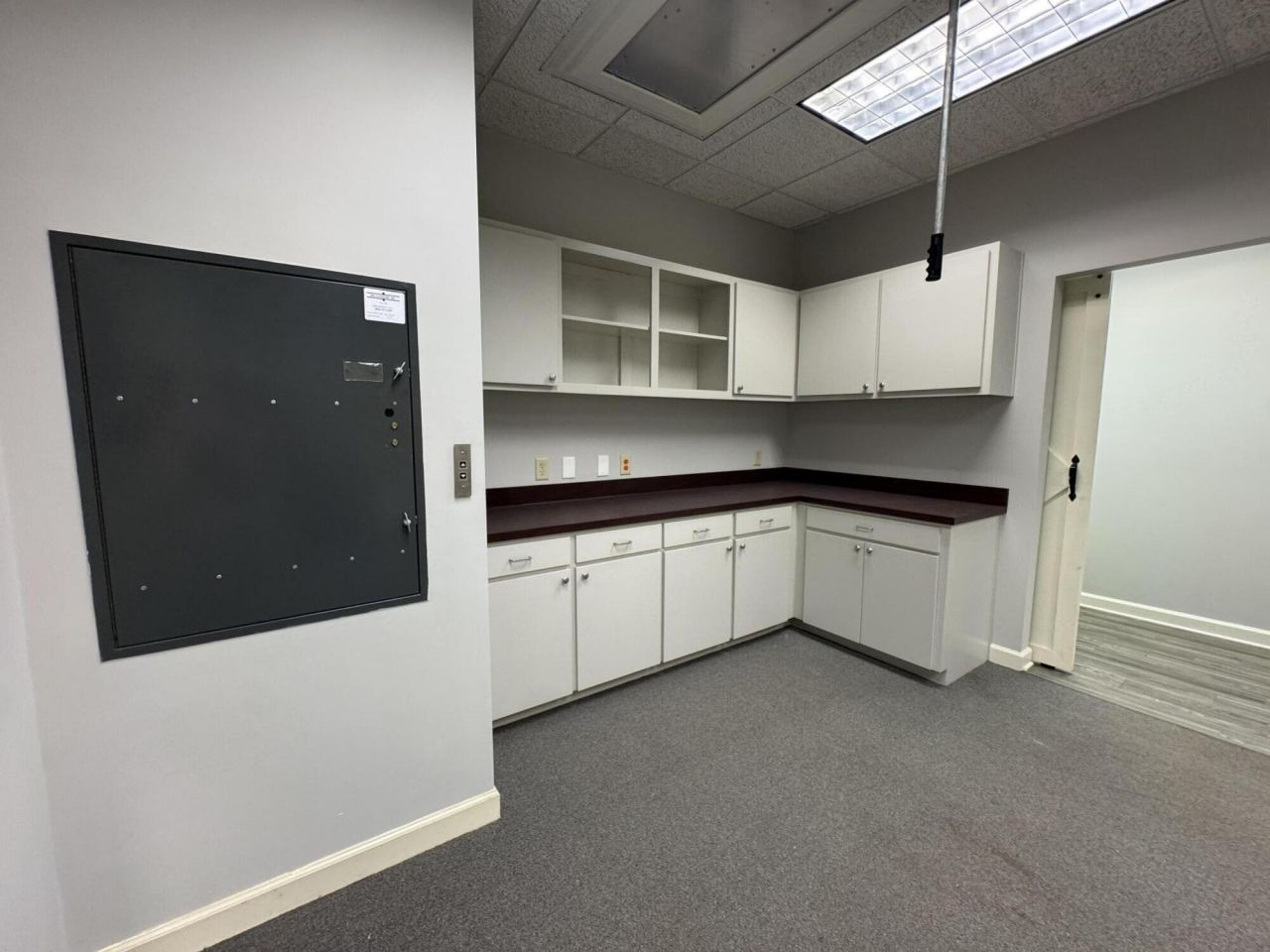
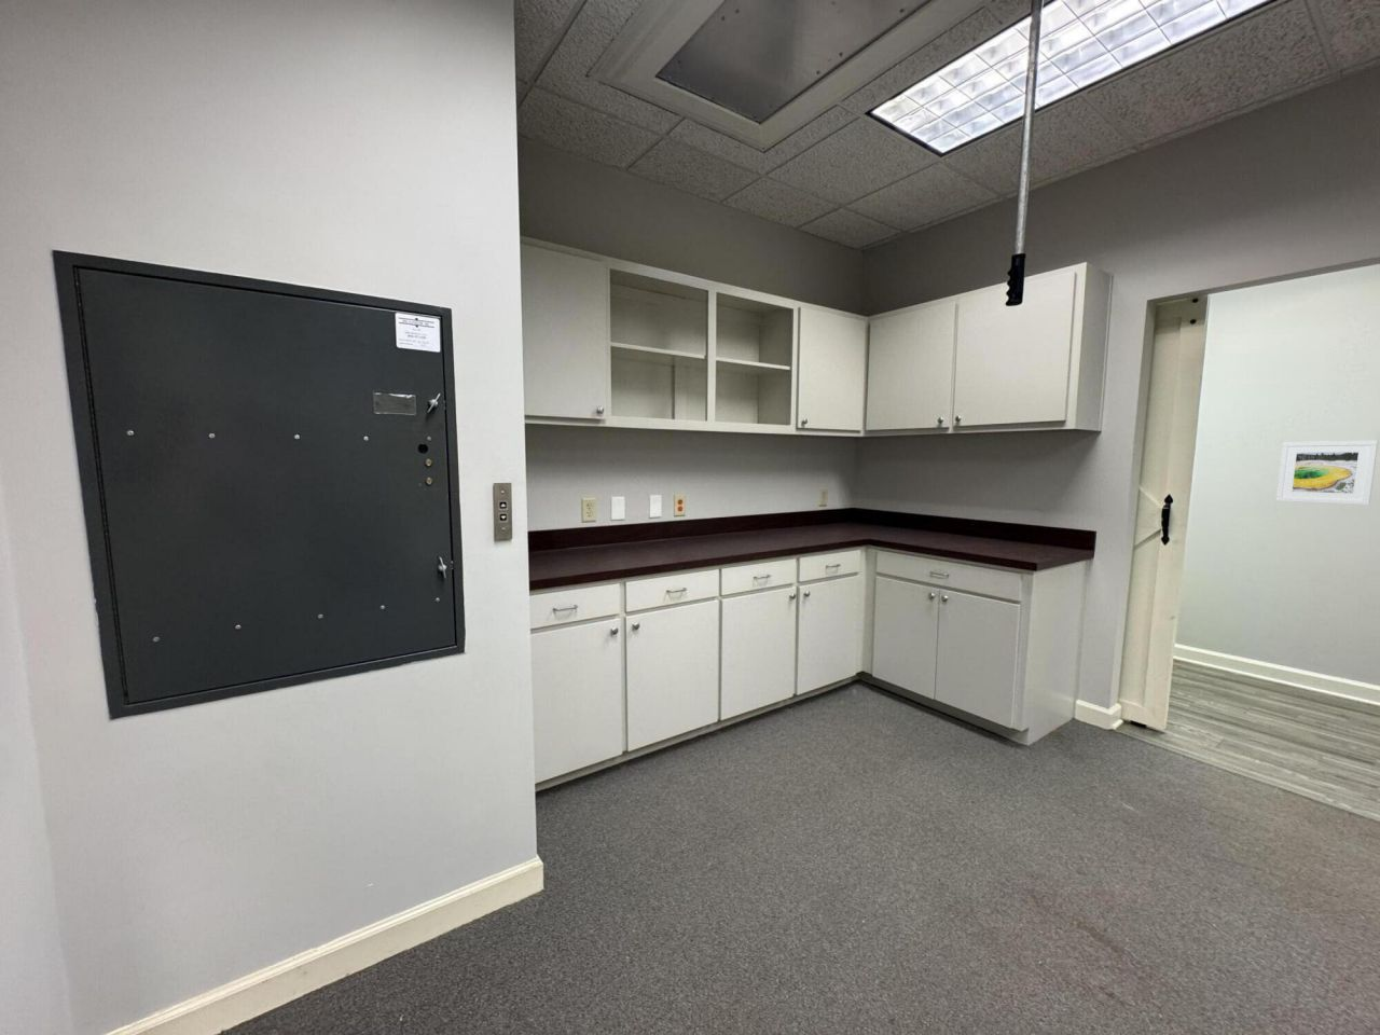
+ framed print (1323, 472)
